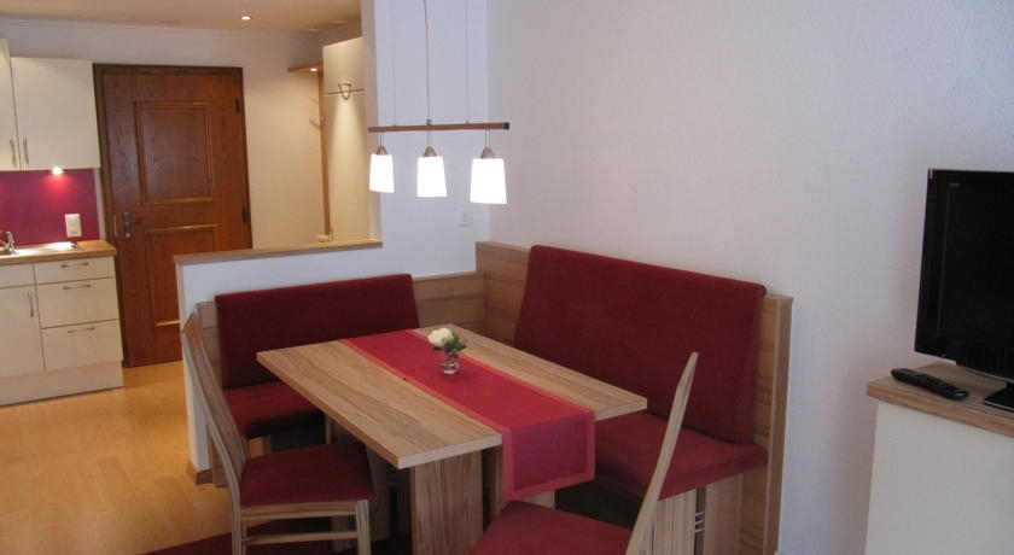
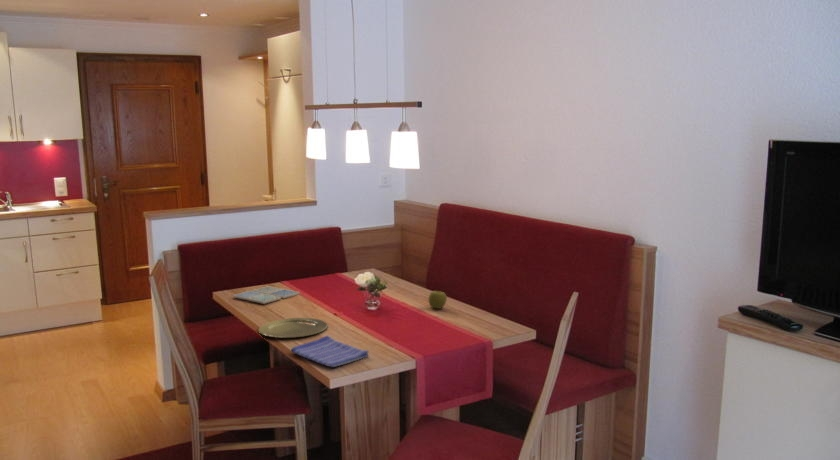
+ apple (437, 299)
+ plate (293, 327)
+ dish towel (329, 350)
+ drink coaster (266, 294)
